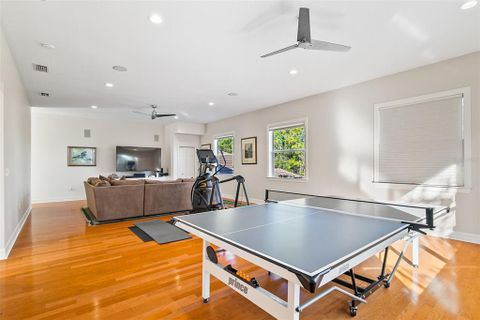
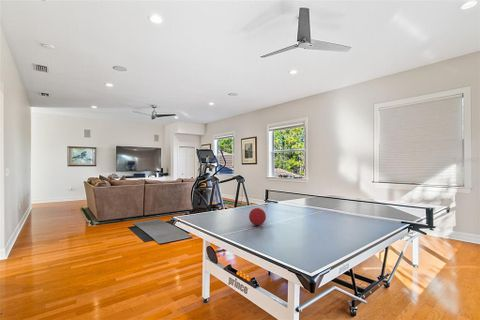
+ ball (257, 216)
